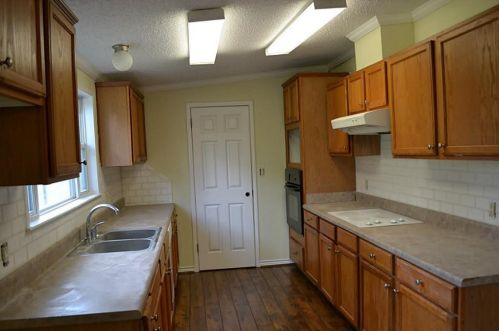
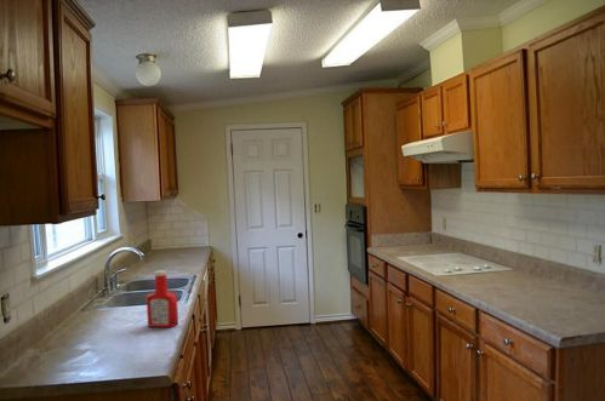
+ soap bottle (161, 298)
